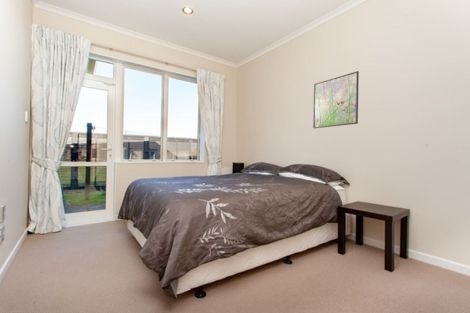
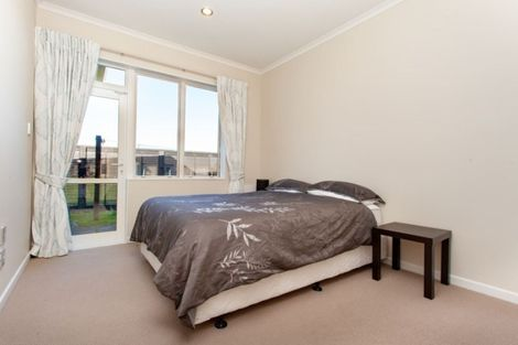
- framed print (334, 102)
